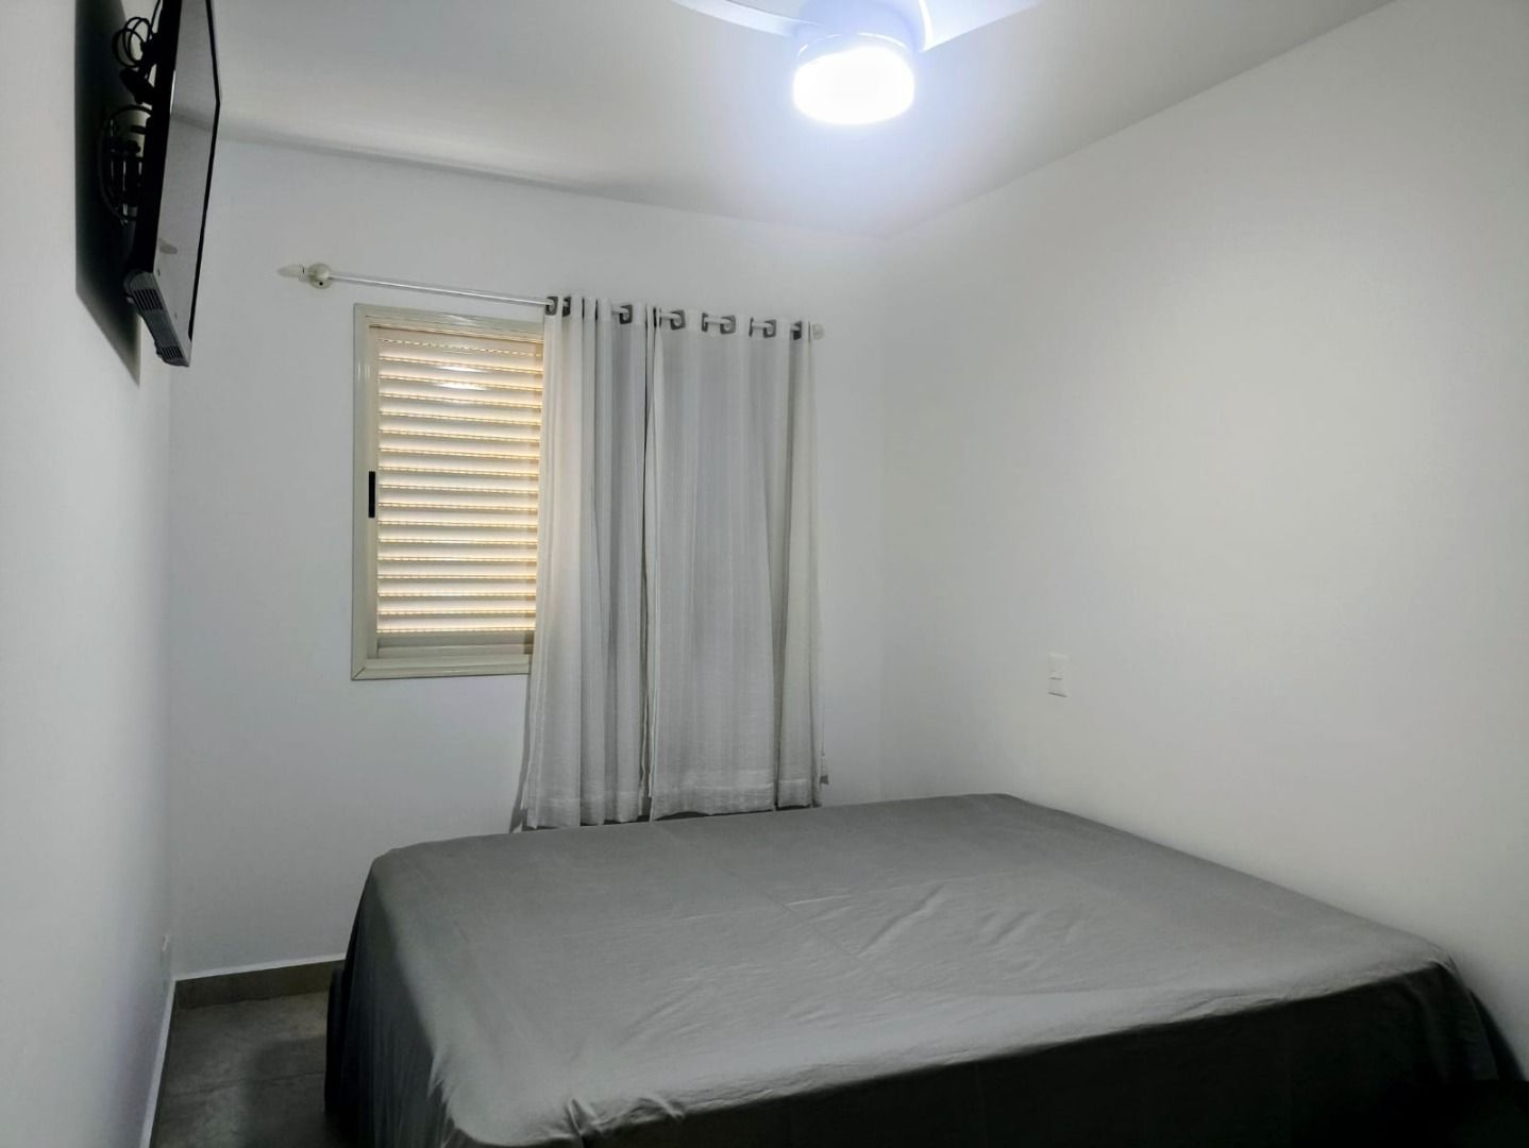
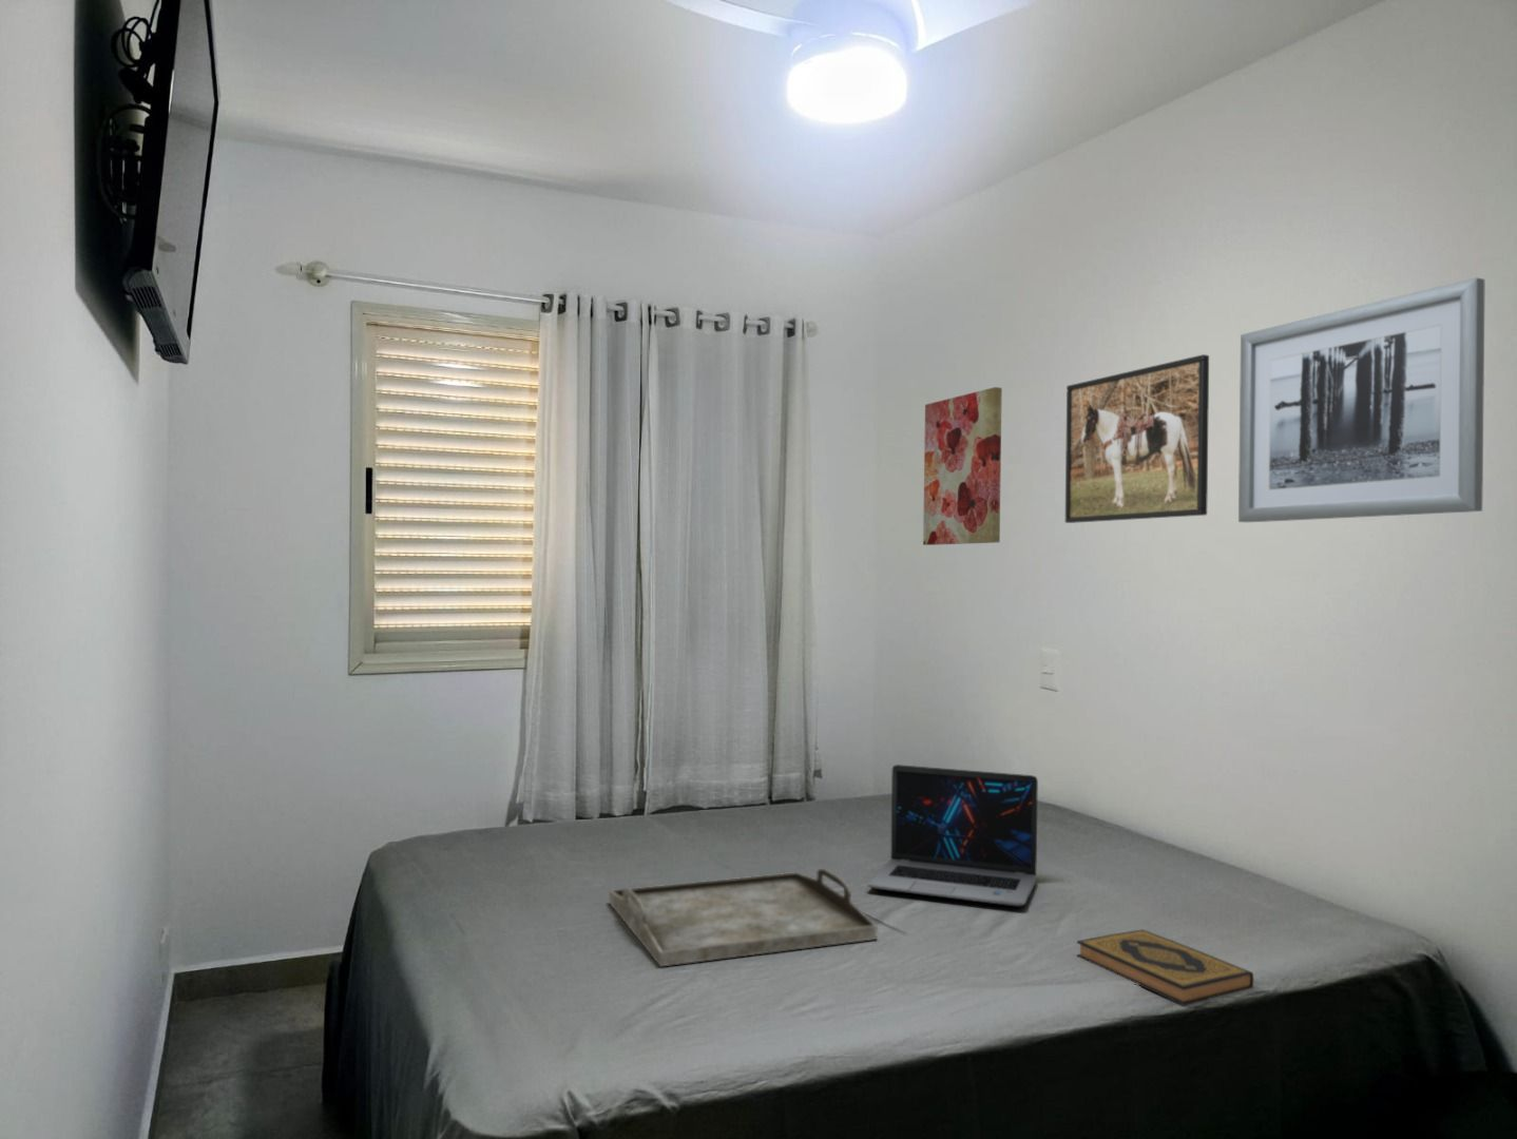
+ wall art (1348, 414)
+ hardback book (1162, 963)
+ wall art (959, 469)
+ serving tray (736, 902)
+ laptop (954, 832)
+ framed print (1131, 445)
